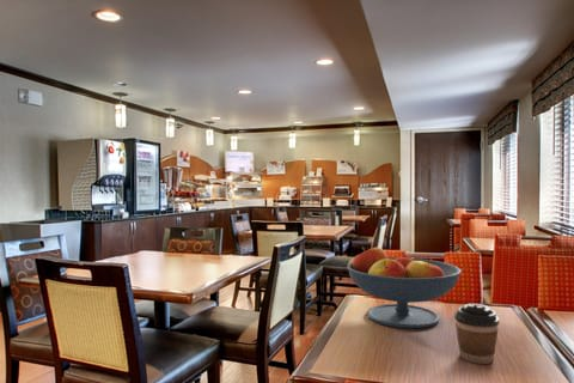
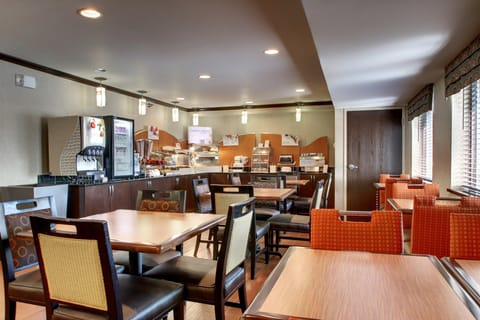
- coffee cup (476, 330)
- fruit bowl (402, 282)
